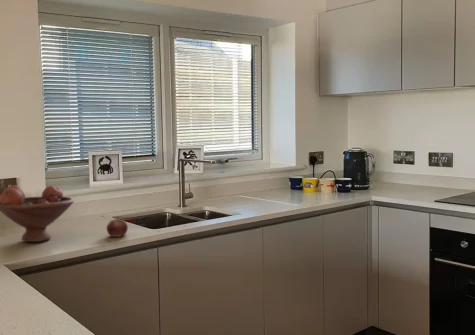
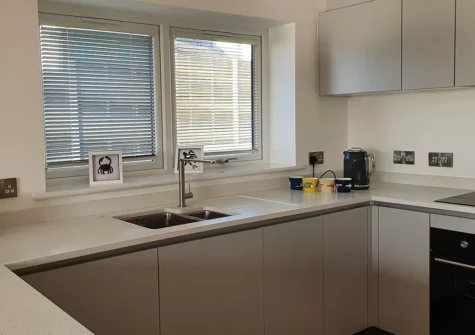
- fruit bowl (35, 212)
- apple (117, 225)
